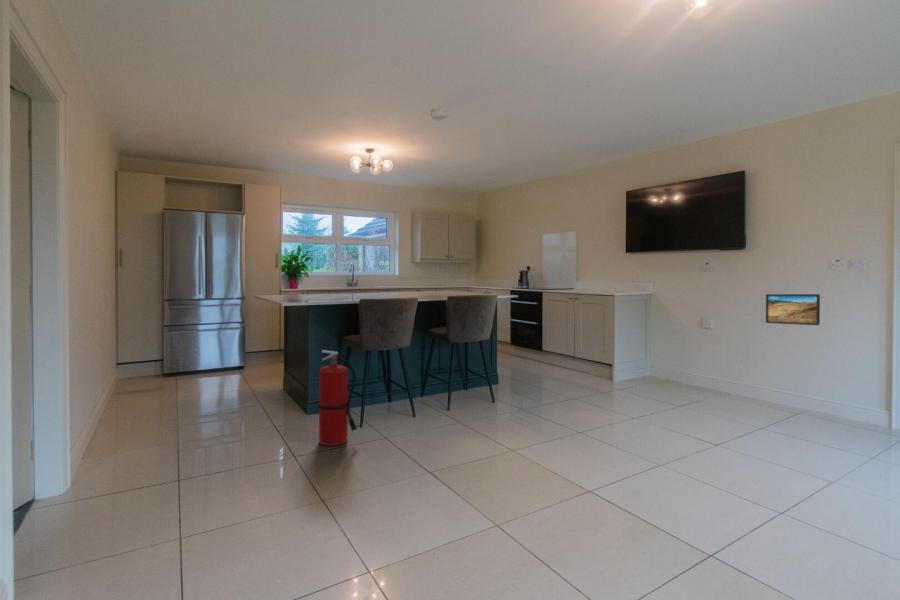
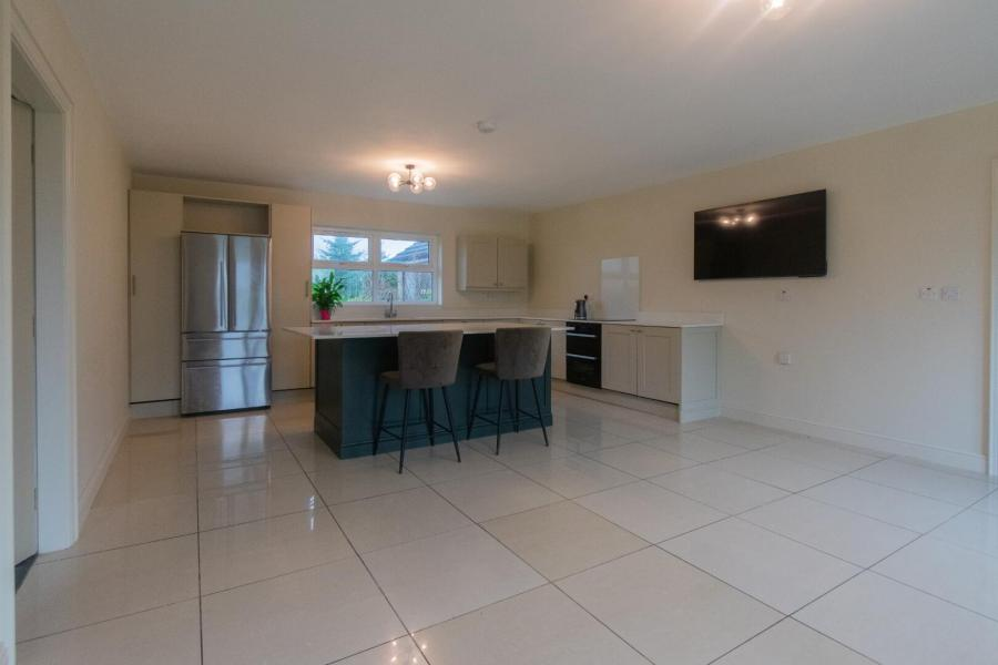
- fire extinguisher (338, 396)
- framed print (791, 309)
